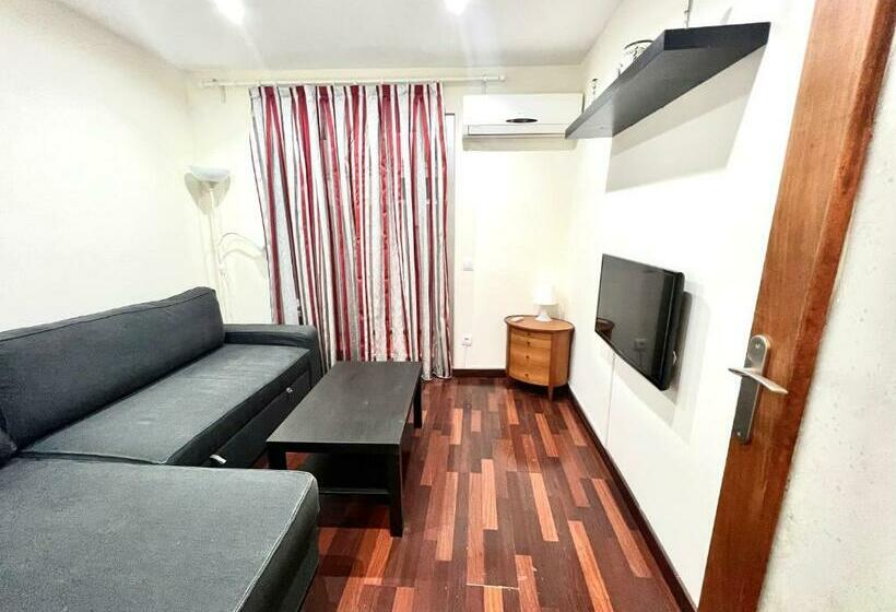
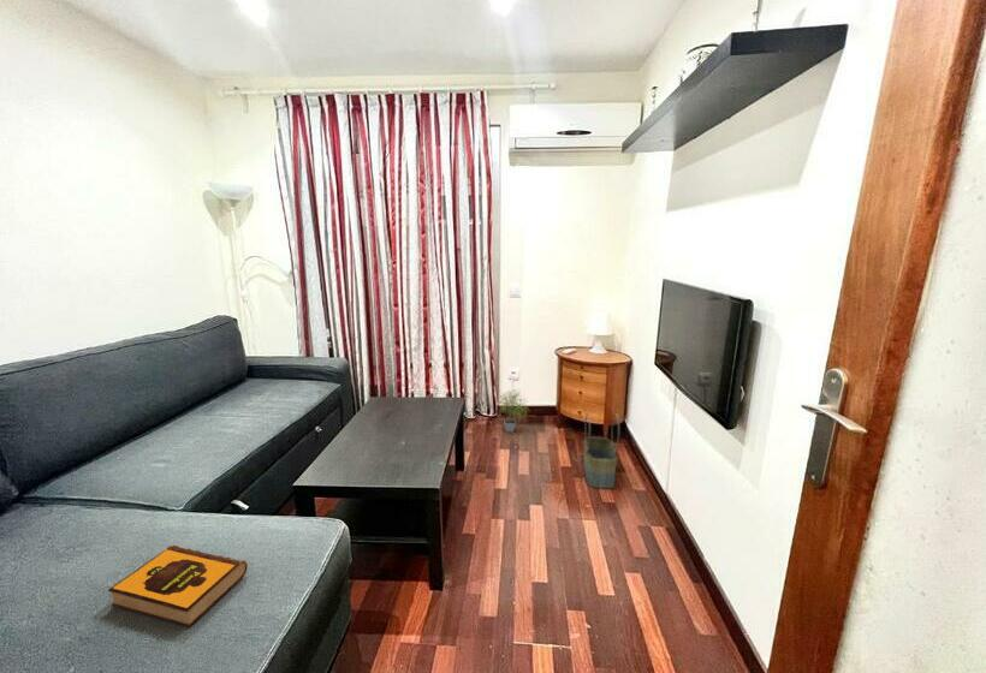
+ basket (600, 445)
+ hardback book (182, 579)
+ potted plant (511, 407)
